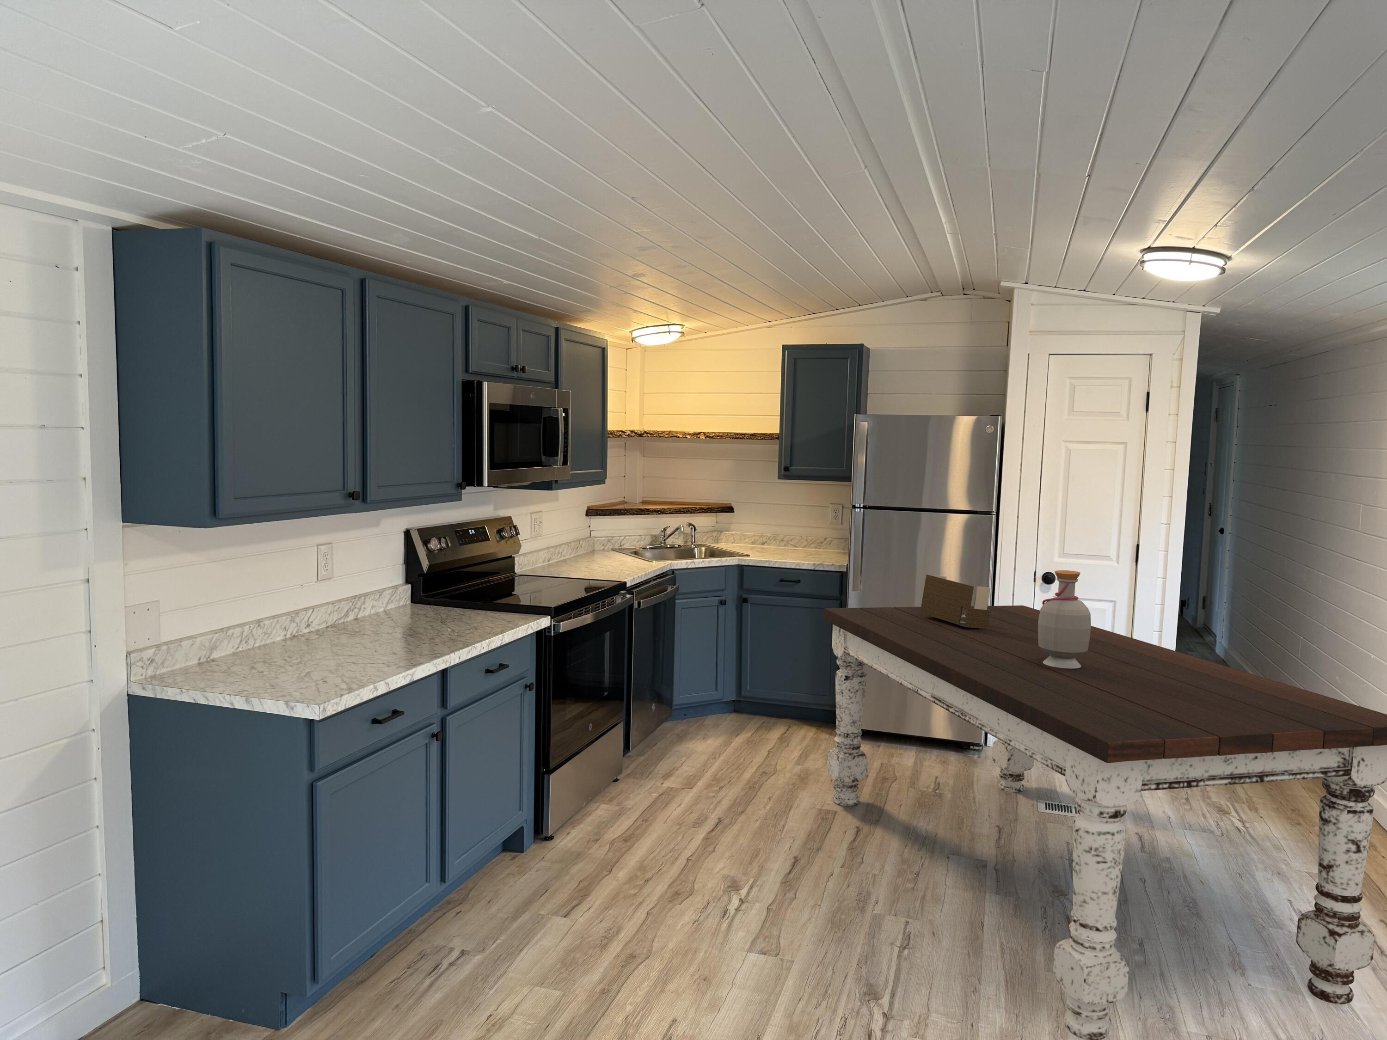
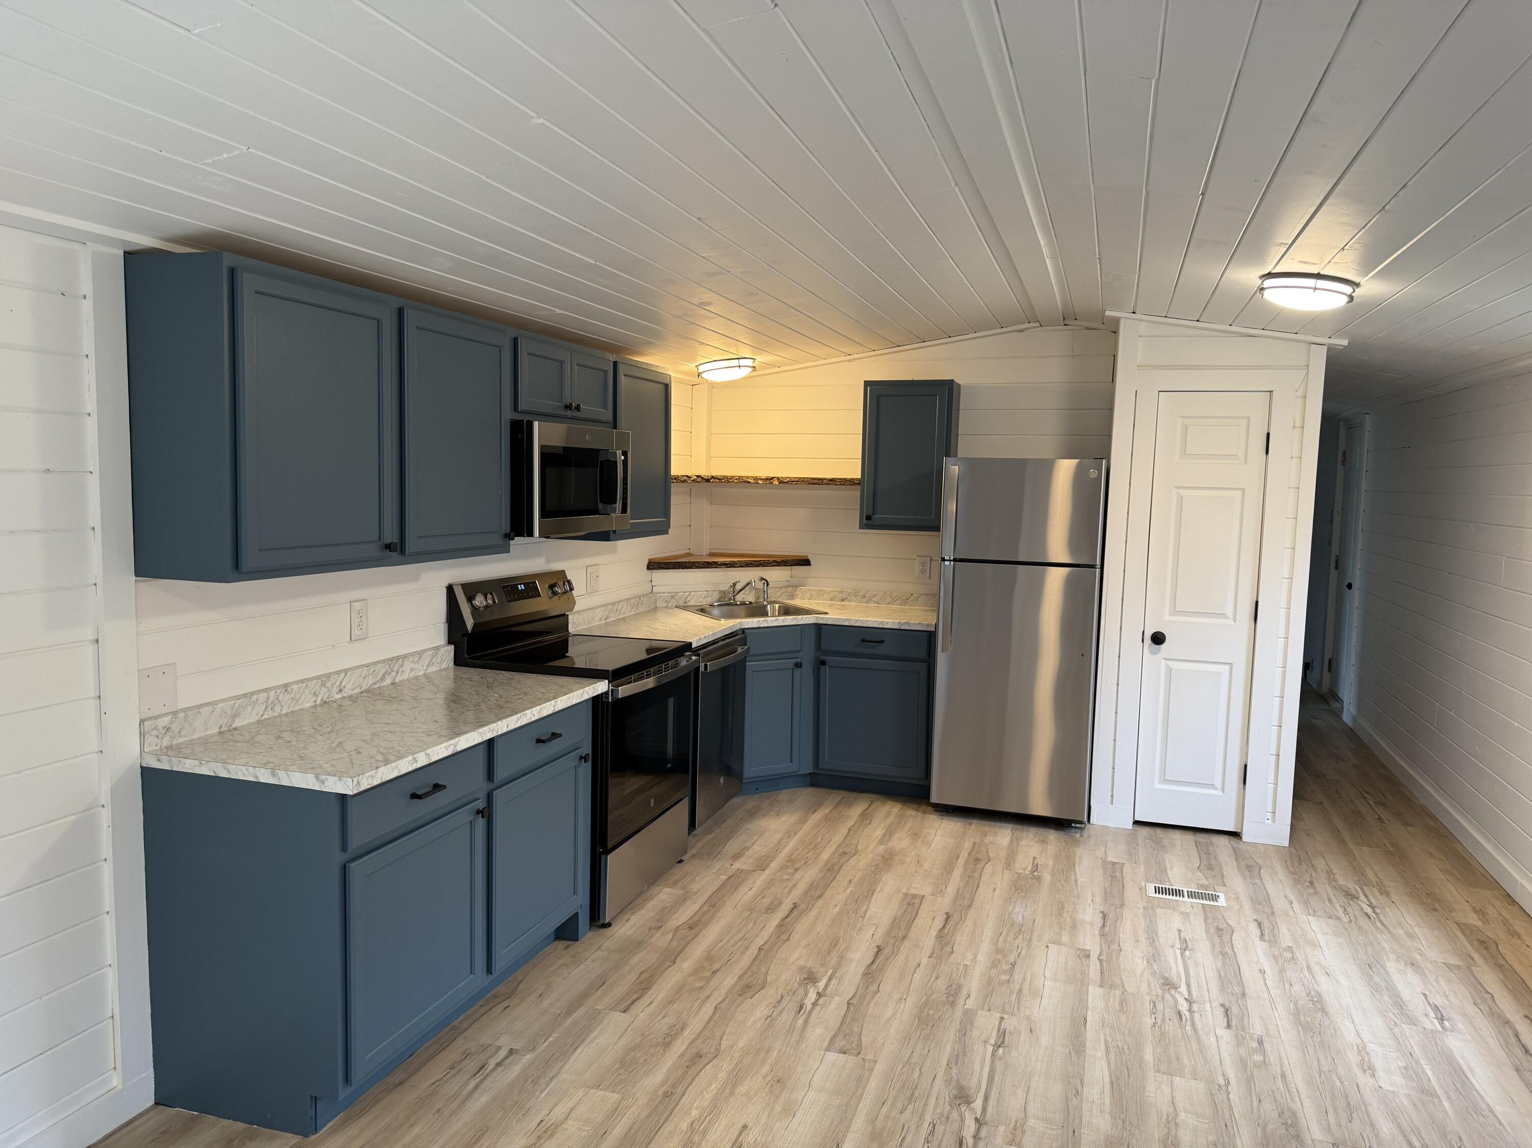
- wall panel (953, 602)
- bottle (1065, 617)
- dining table (1046, 766)
